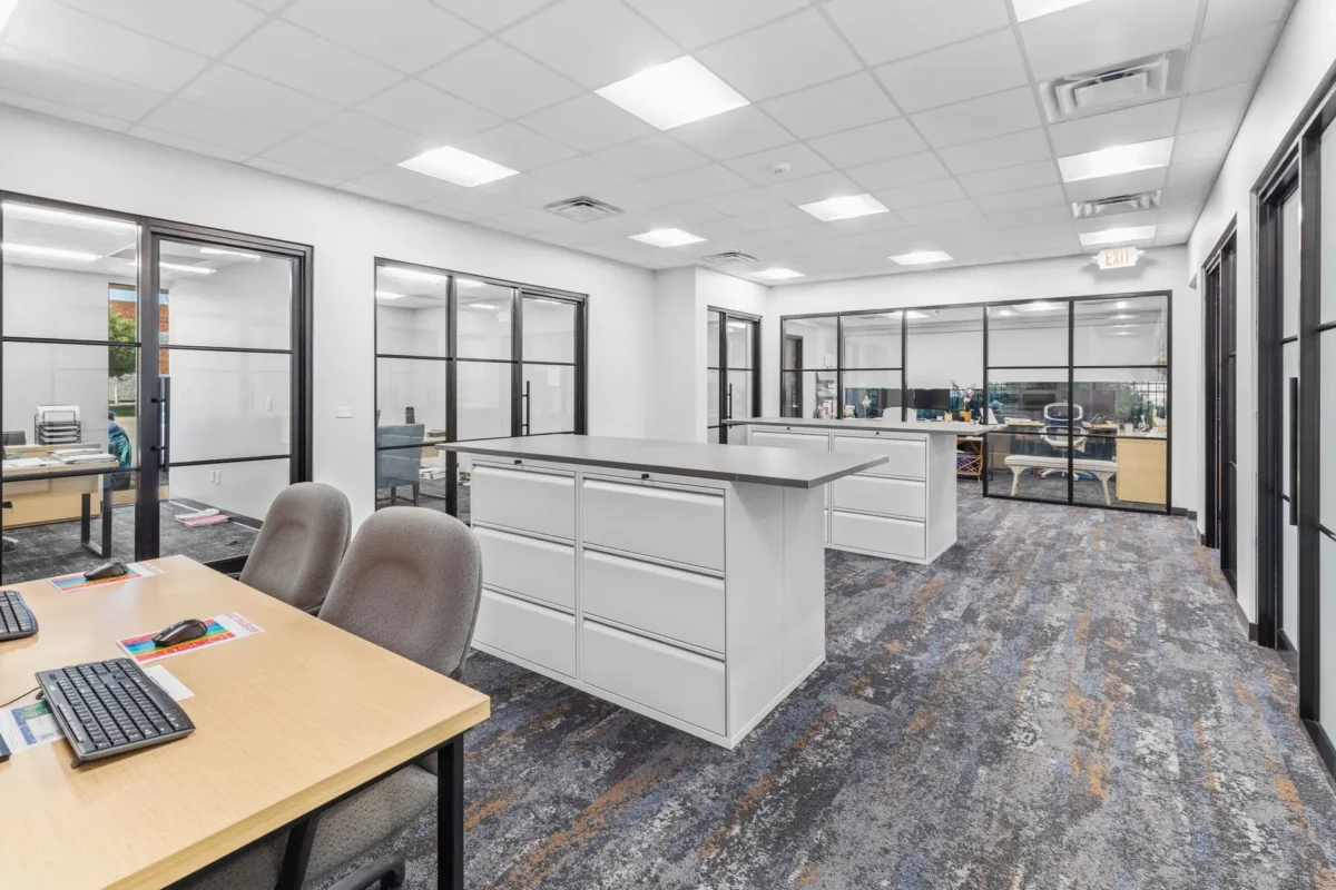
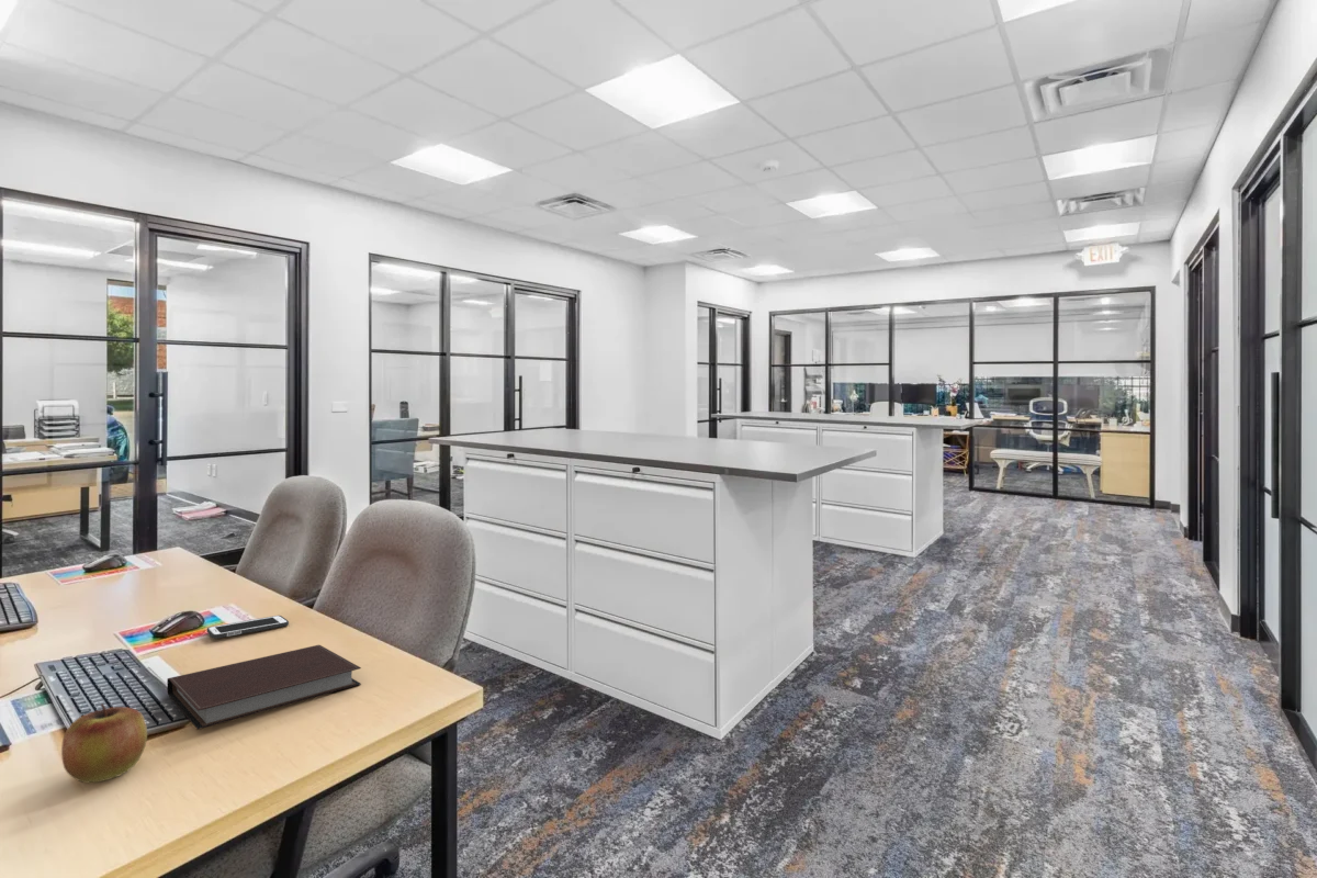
+ apple (105, 738)
+ cell phone (248, 626)
+ notebook (266, 680)
